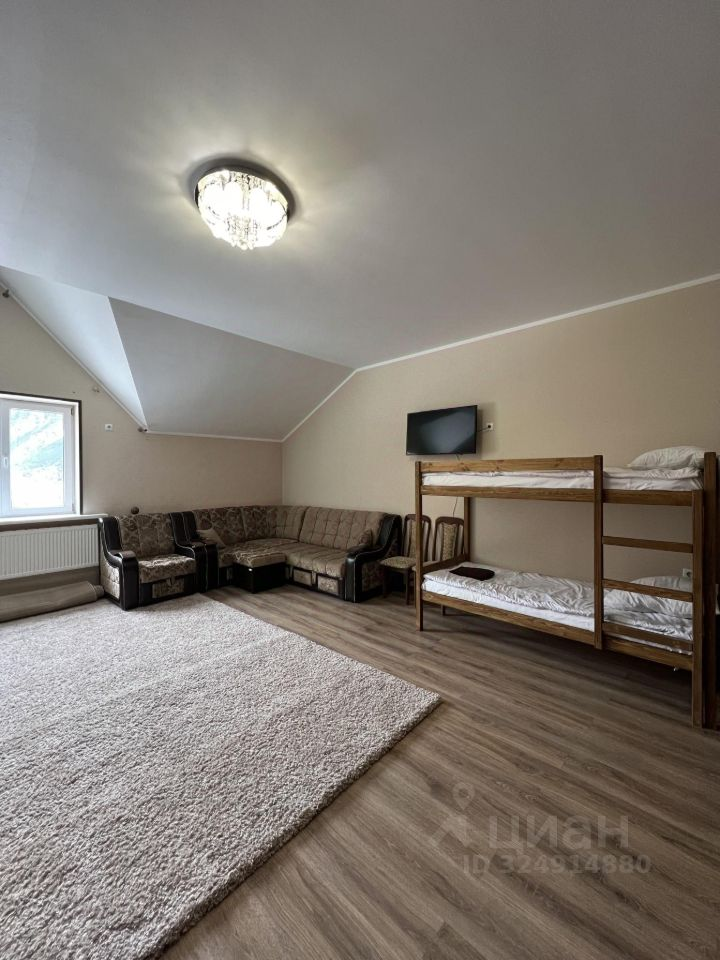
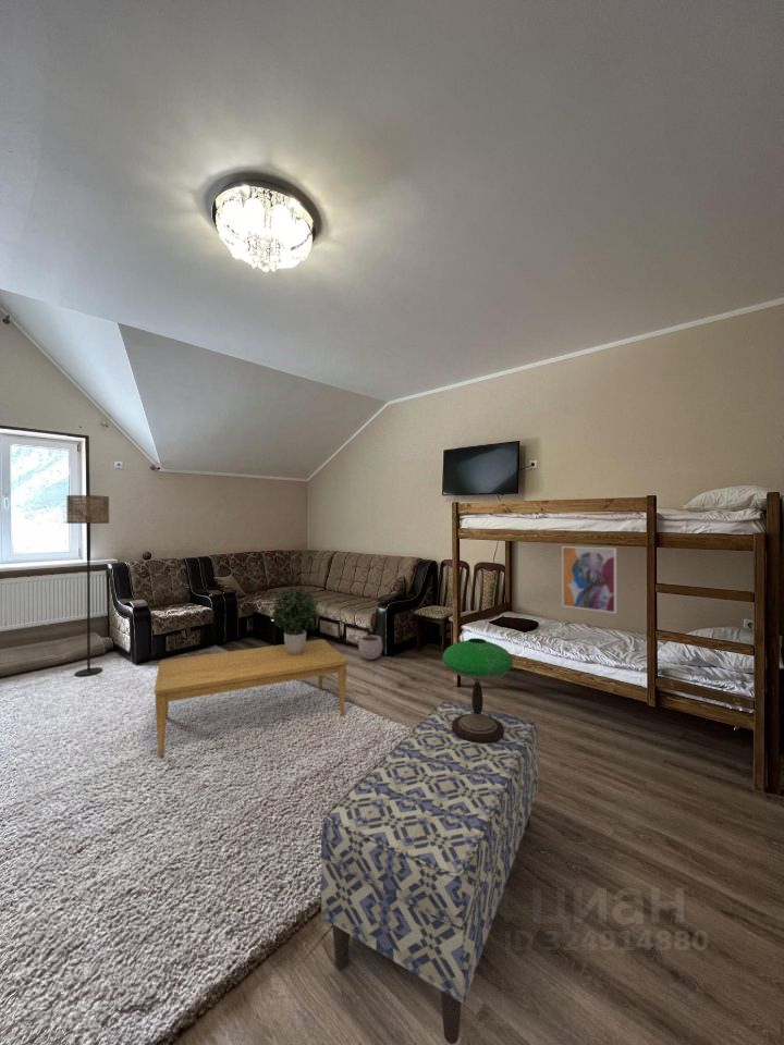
+ wall art (588, 578)
+ coffee table (254, 686)
+ bench (450, 820)
+ table lamp (477, 685)
+ plant pot (370, 643)
+ floor lamp (88, 583)
+ potted plant (295, 618)
